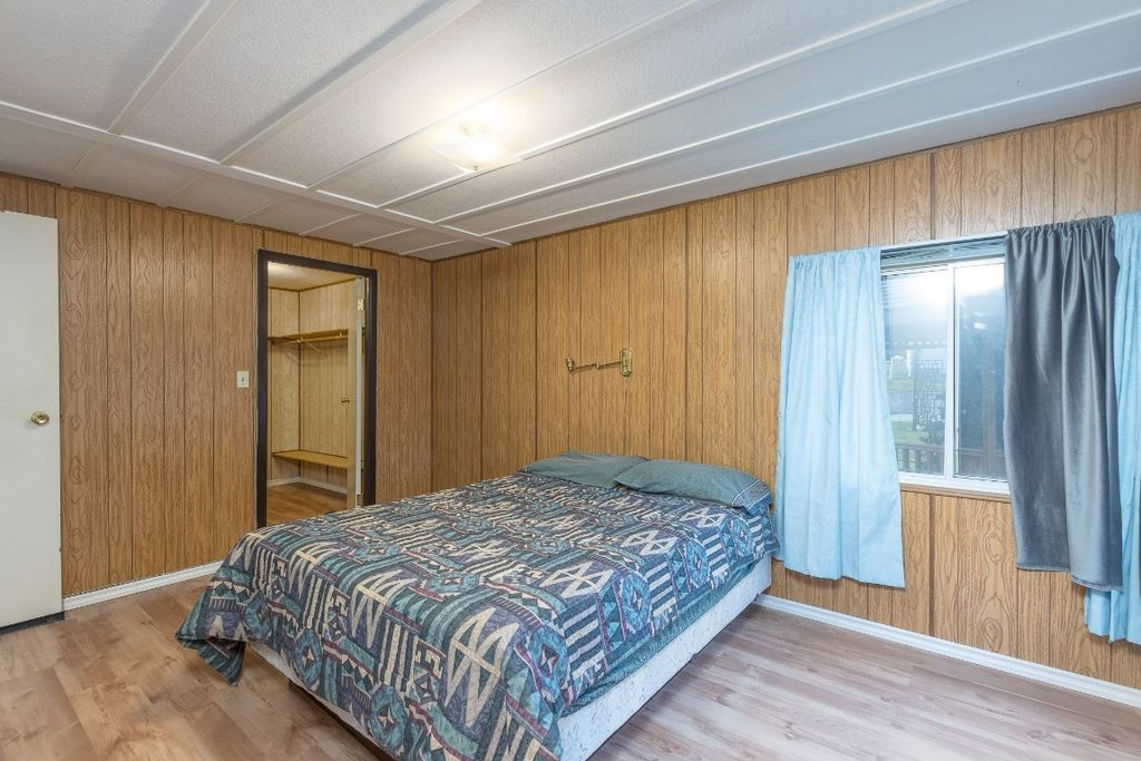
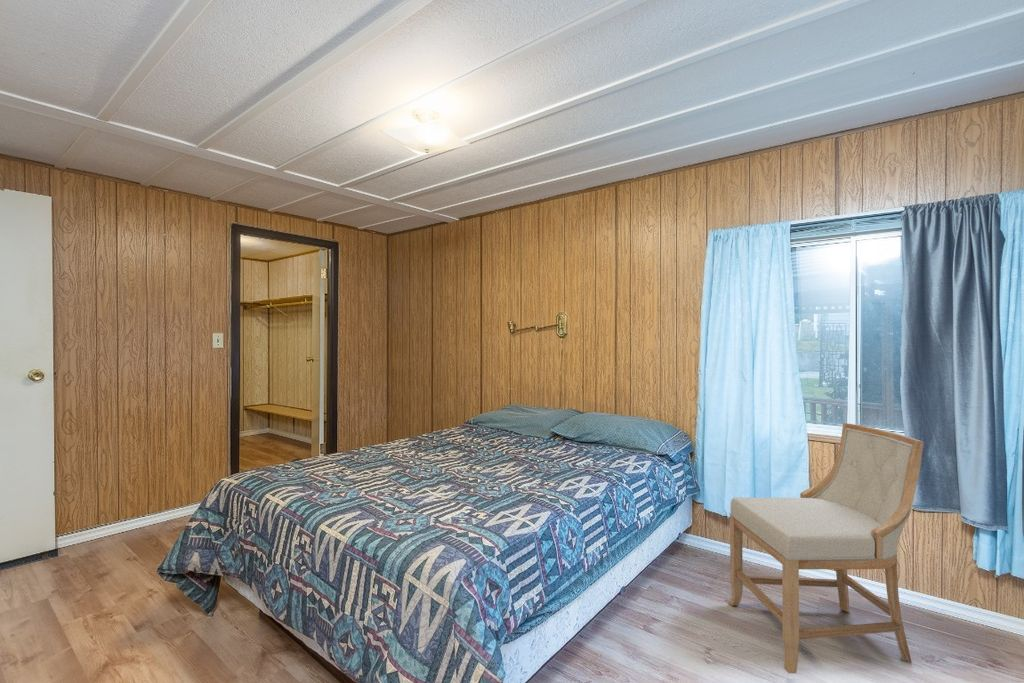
+ bar stool (822, 532)
